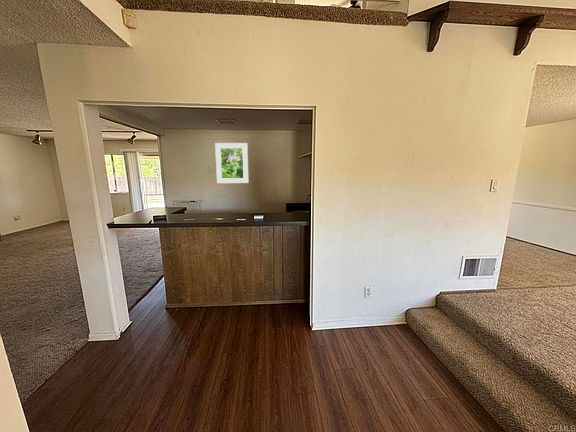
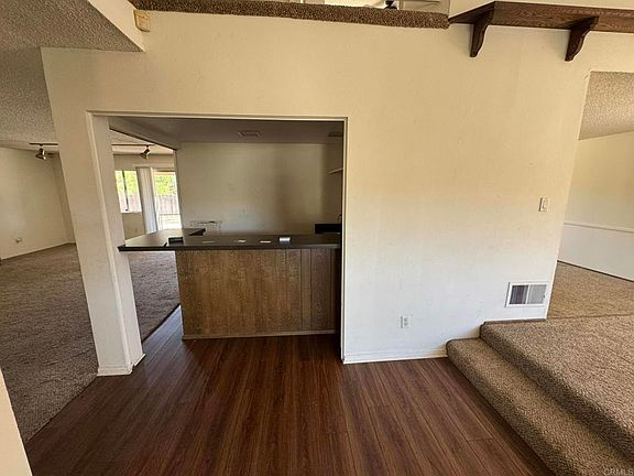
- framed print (232, 163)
